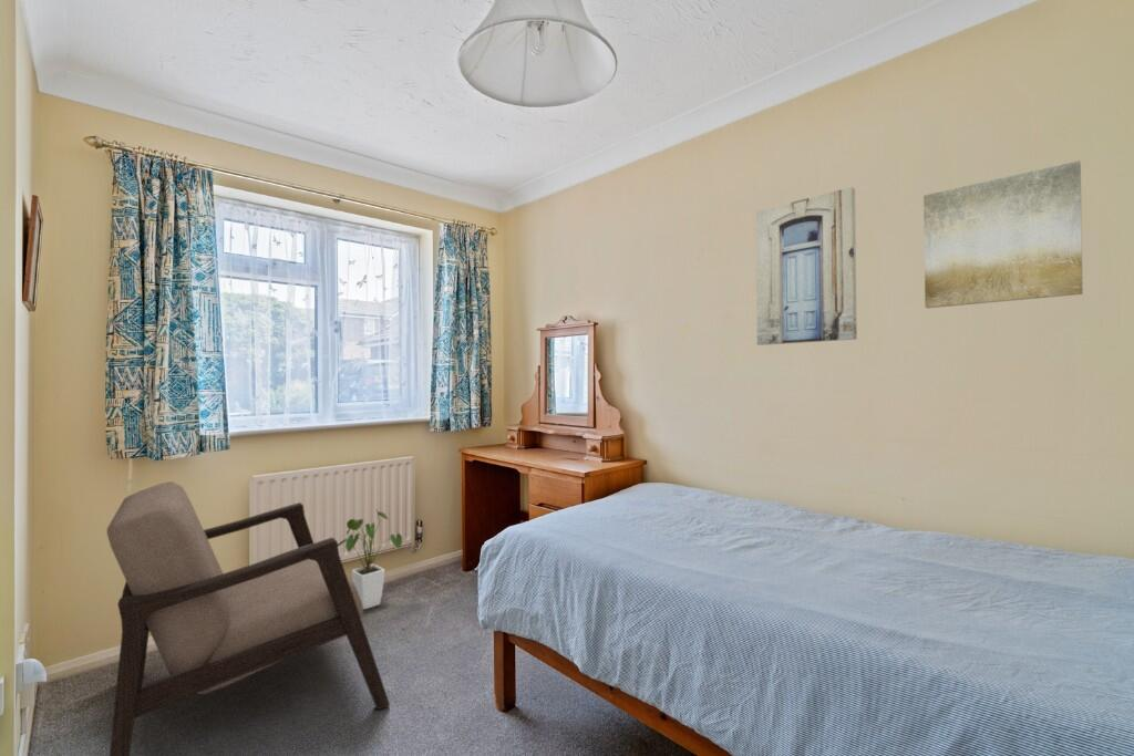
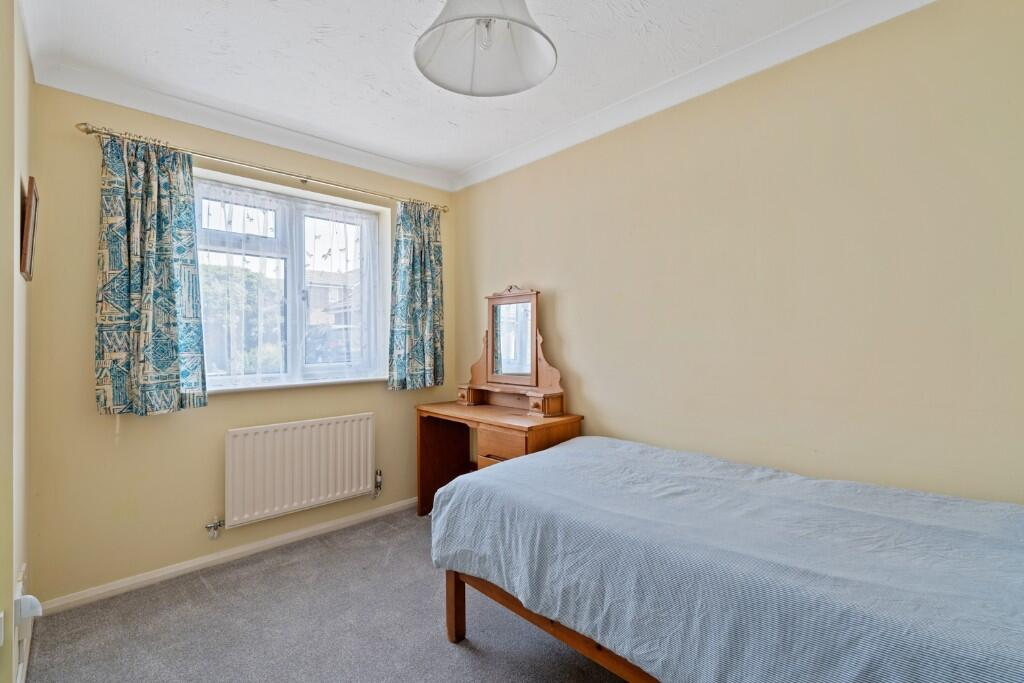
- wall art (803, 271)
- armchair (252, 588)
- wall art (997, 240)
- house plant (374, 558)
